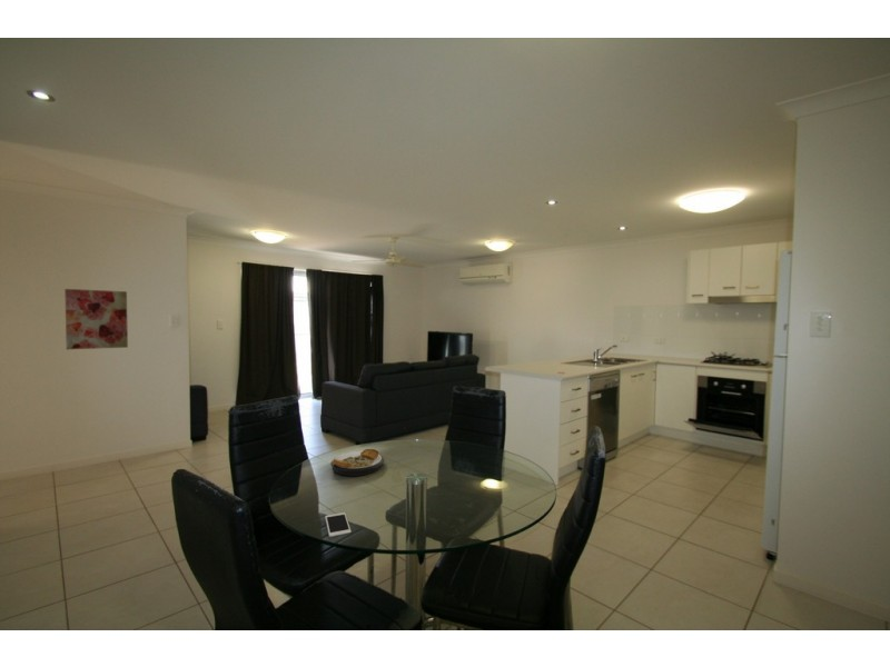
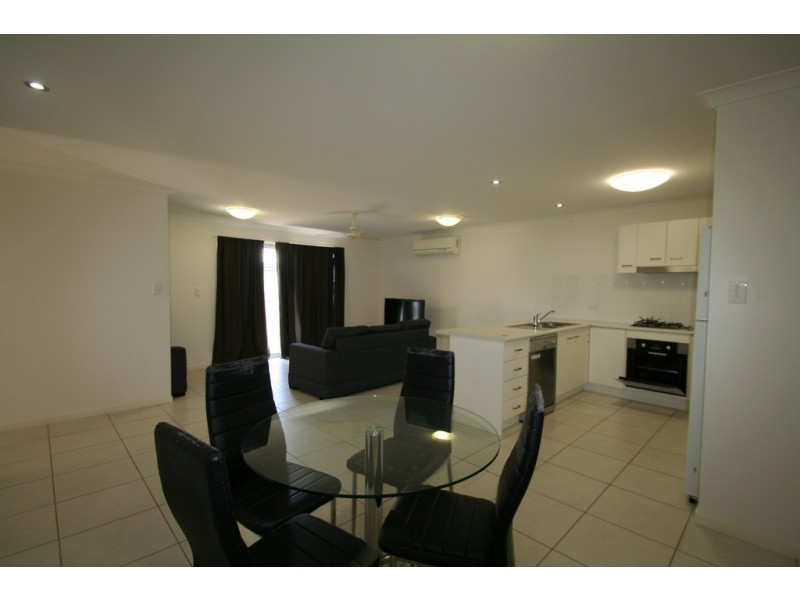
- cell phone (337, 524)
- wall art (97, 319)
- plate (357, 460)
